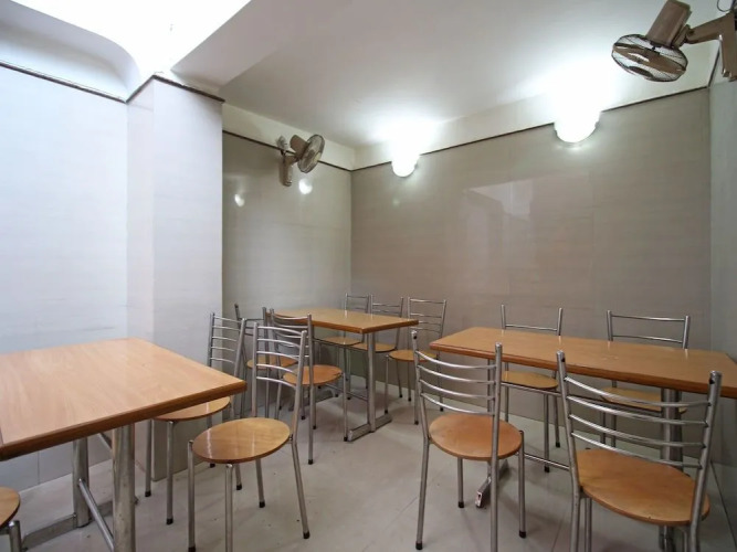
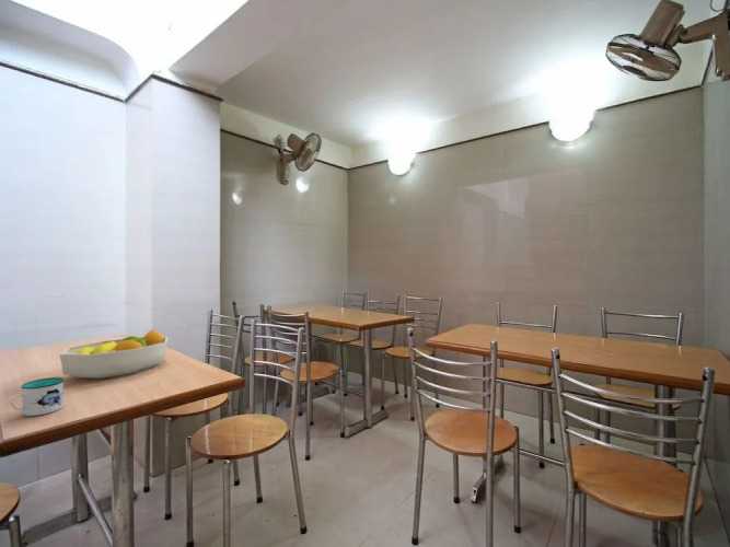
+ mug (37, 397)
+ fruit bowl (119, 351)
